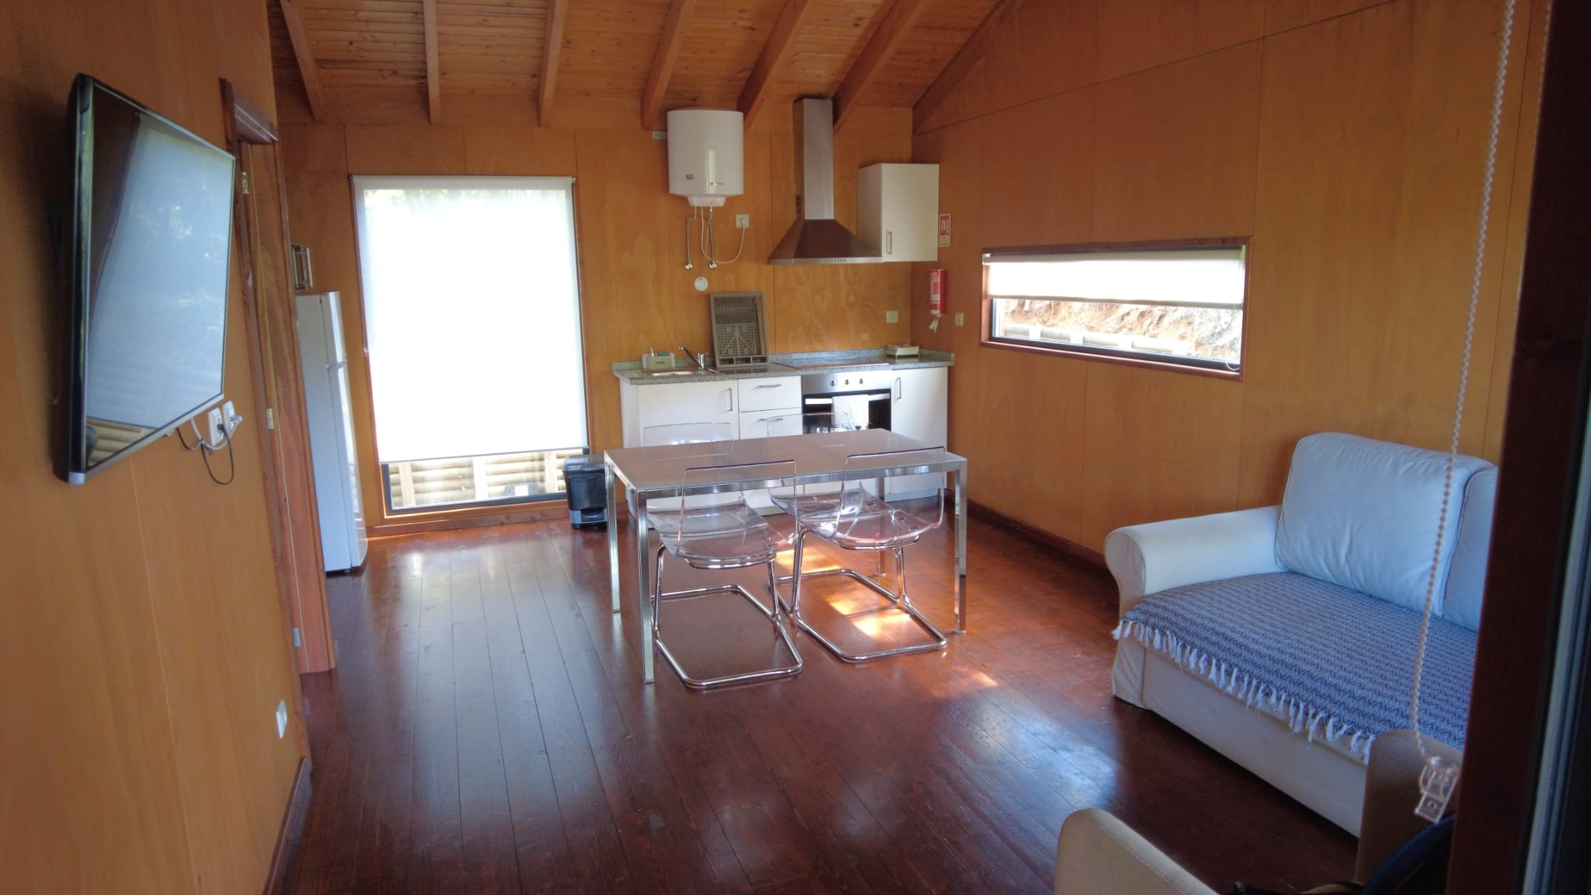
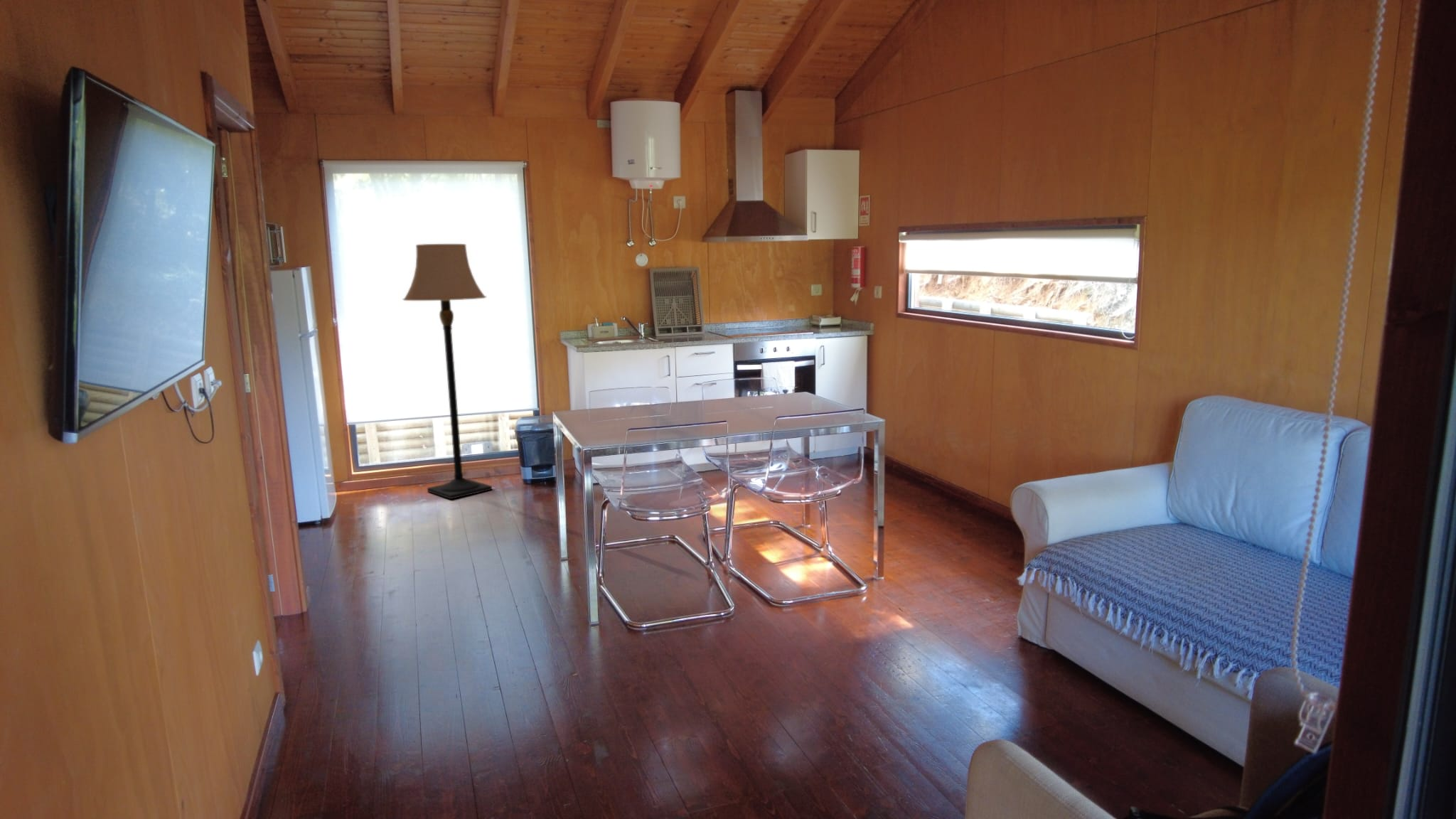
+ lamp (450, 370)
